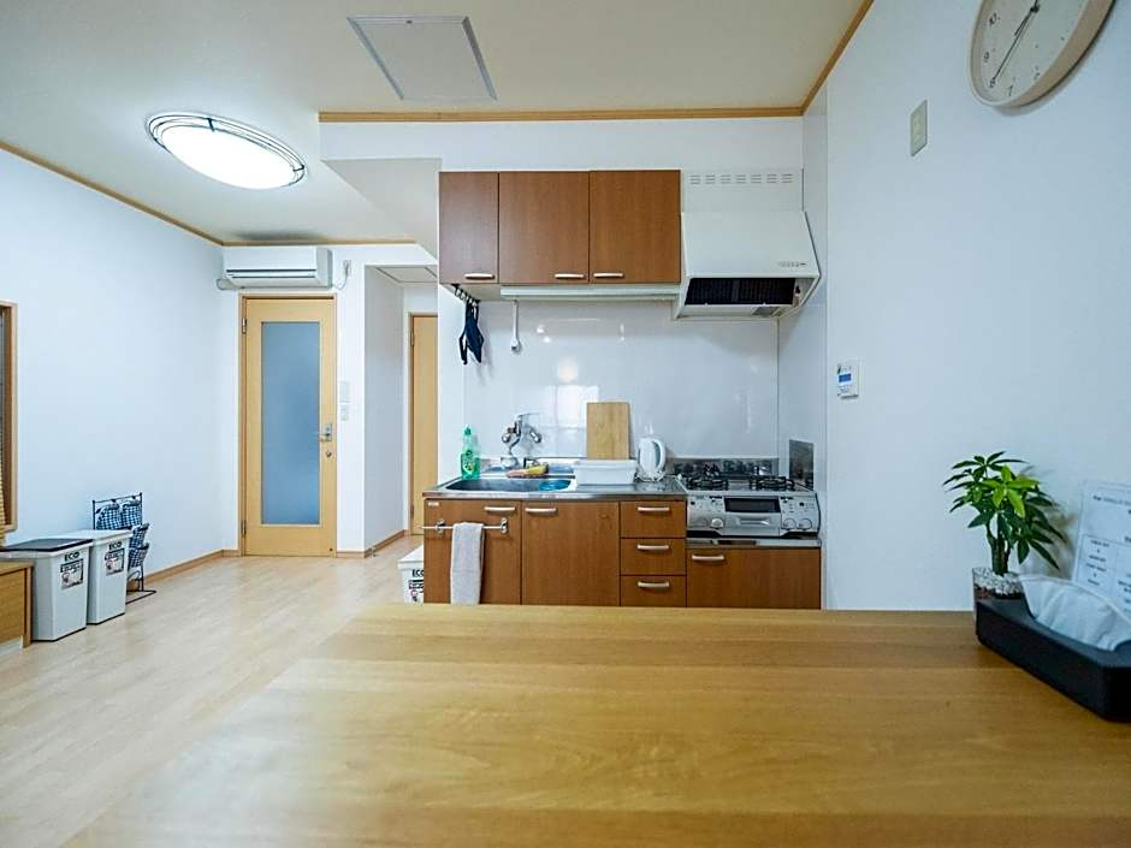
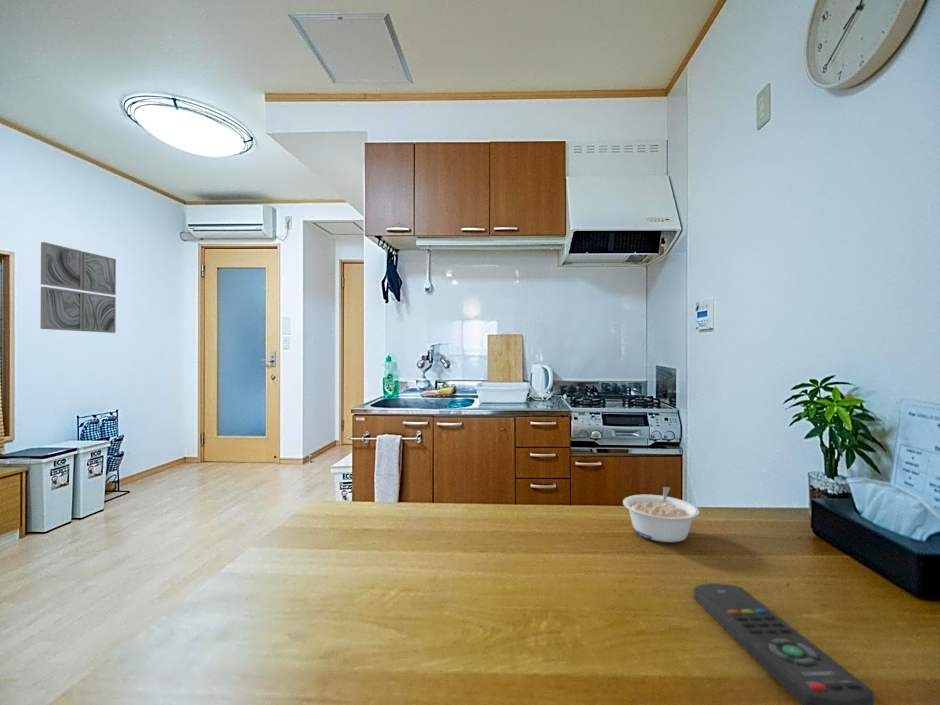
+ remote control (767, 635)
+ wall art (81, 292)
+ legume (658, 515)
